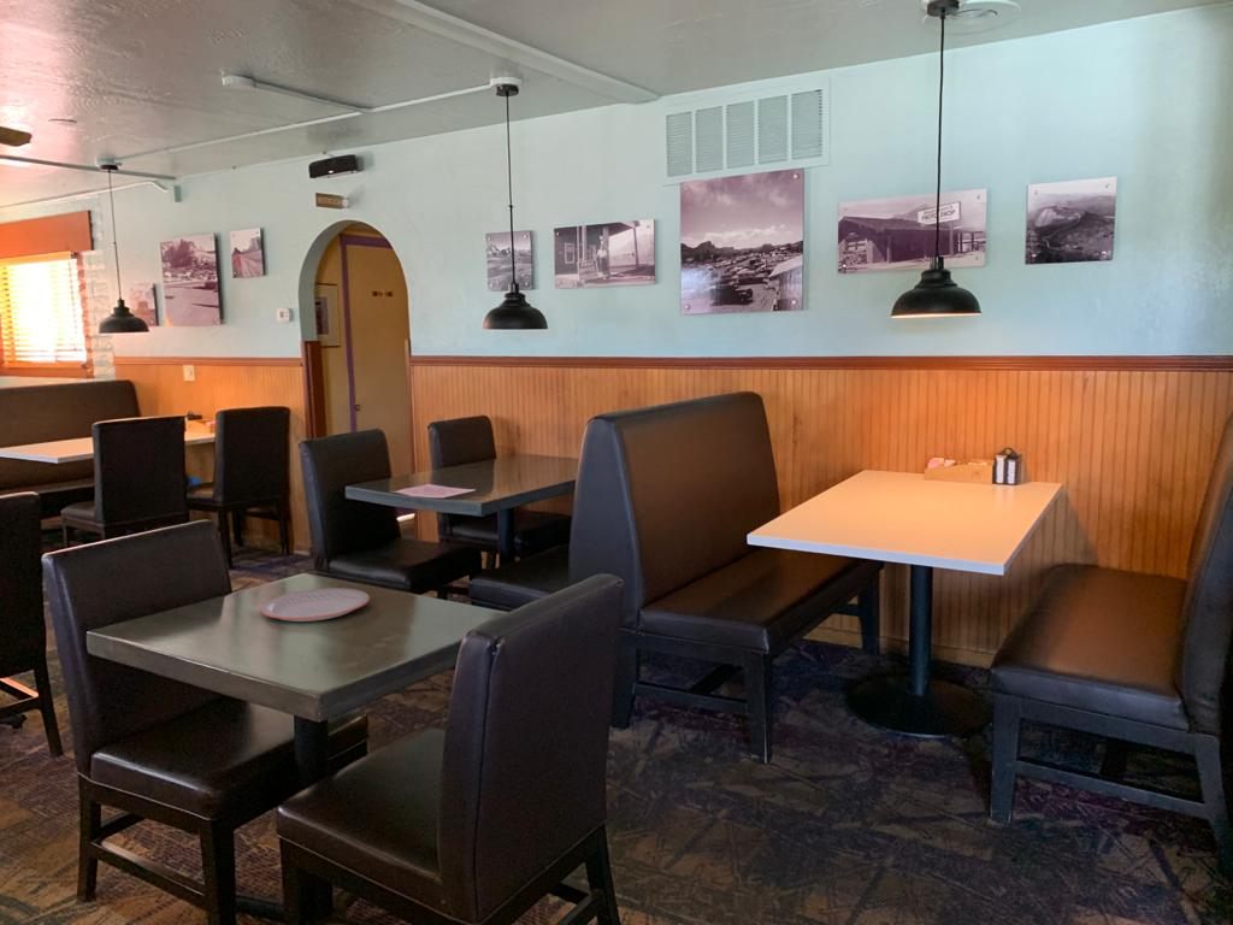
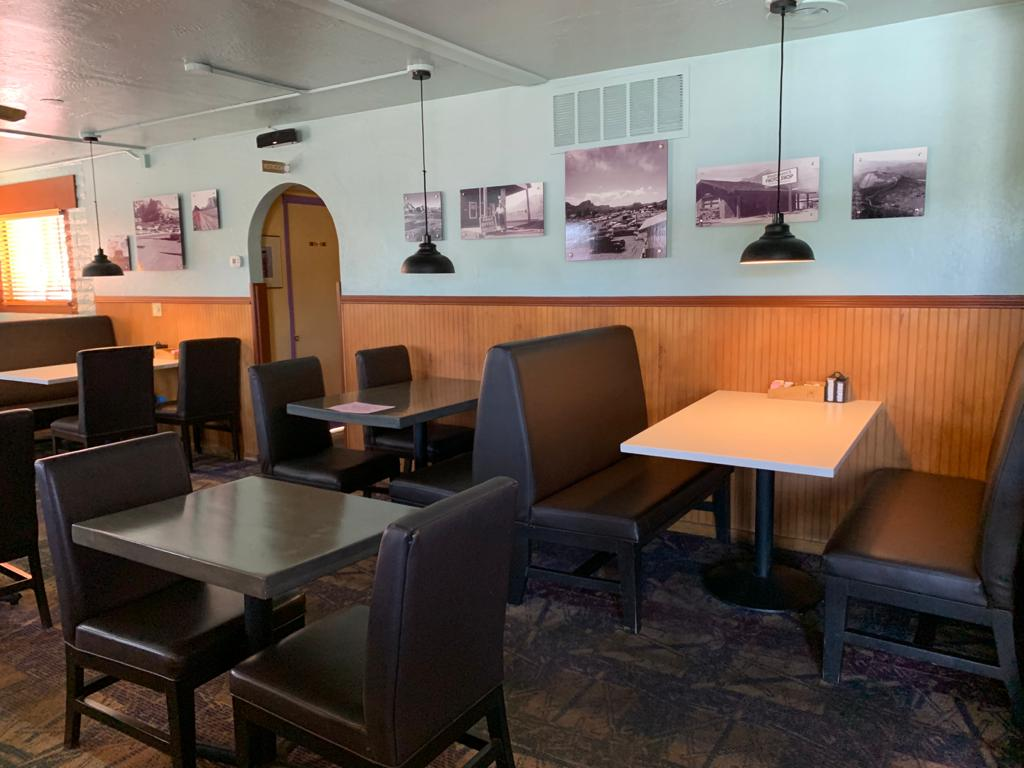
- plate (315, 606)
